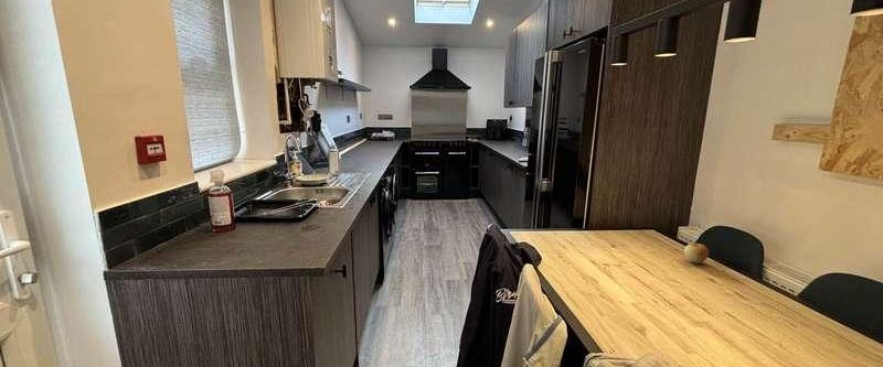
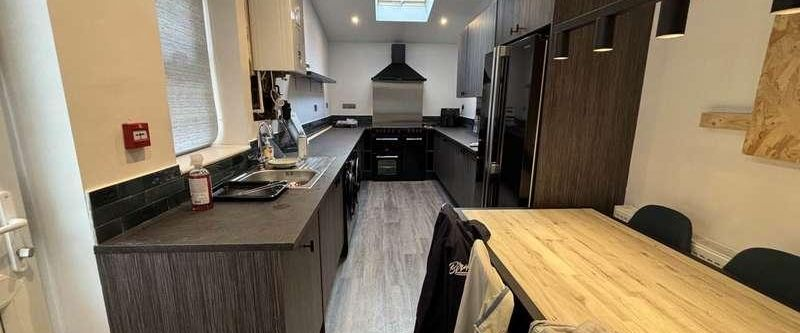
- apple (695, 251)
